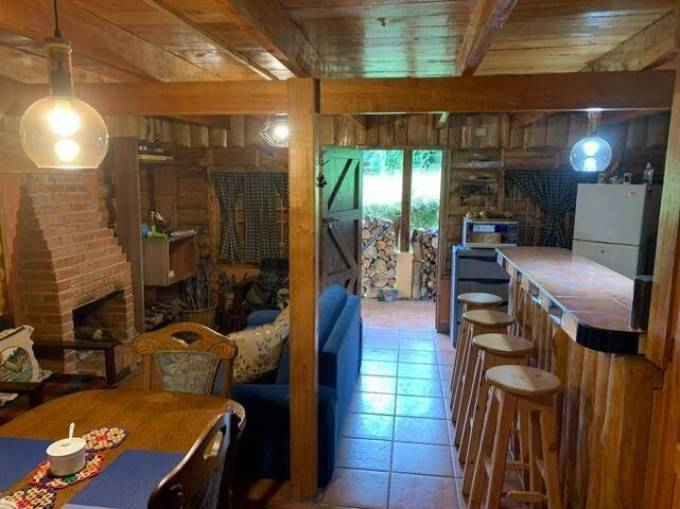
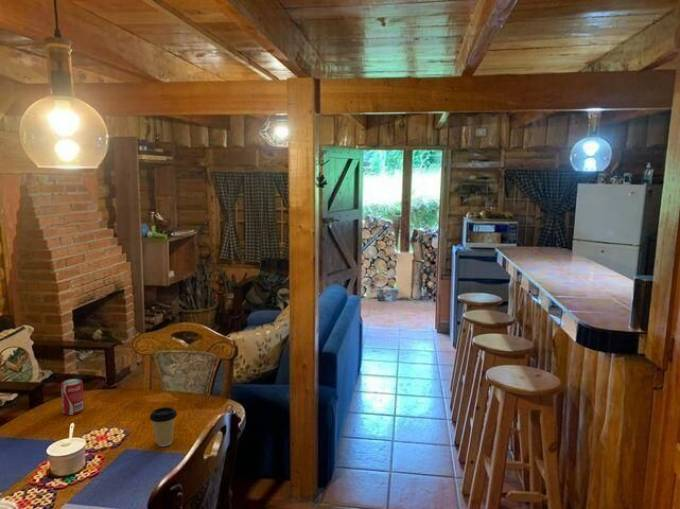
+ coffee cup (163, 426)
+ beverage can (72, 396)
